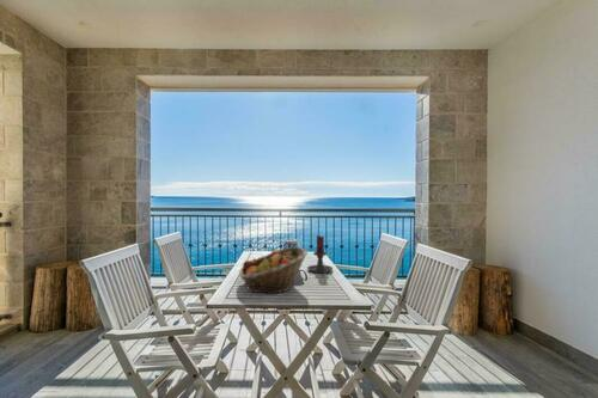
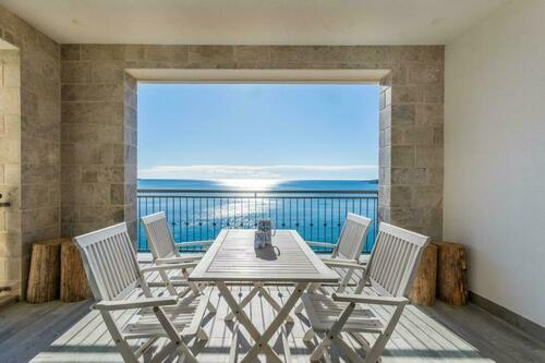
- candle holder (321, 253)
- fruit basket (273, 268)
